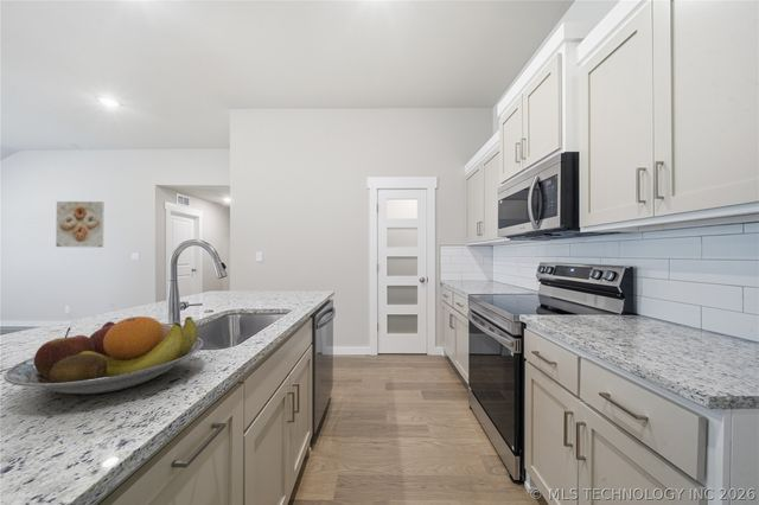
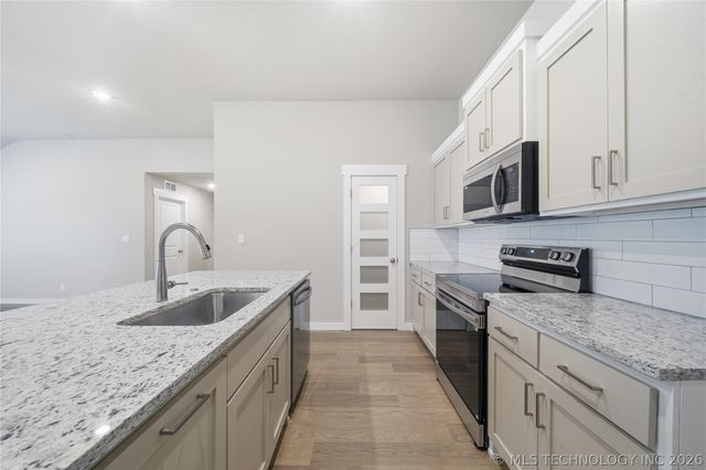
- fruit bowl (119, 347)
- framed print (79, 224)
